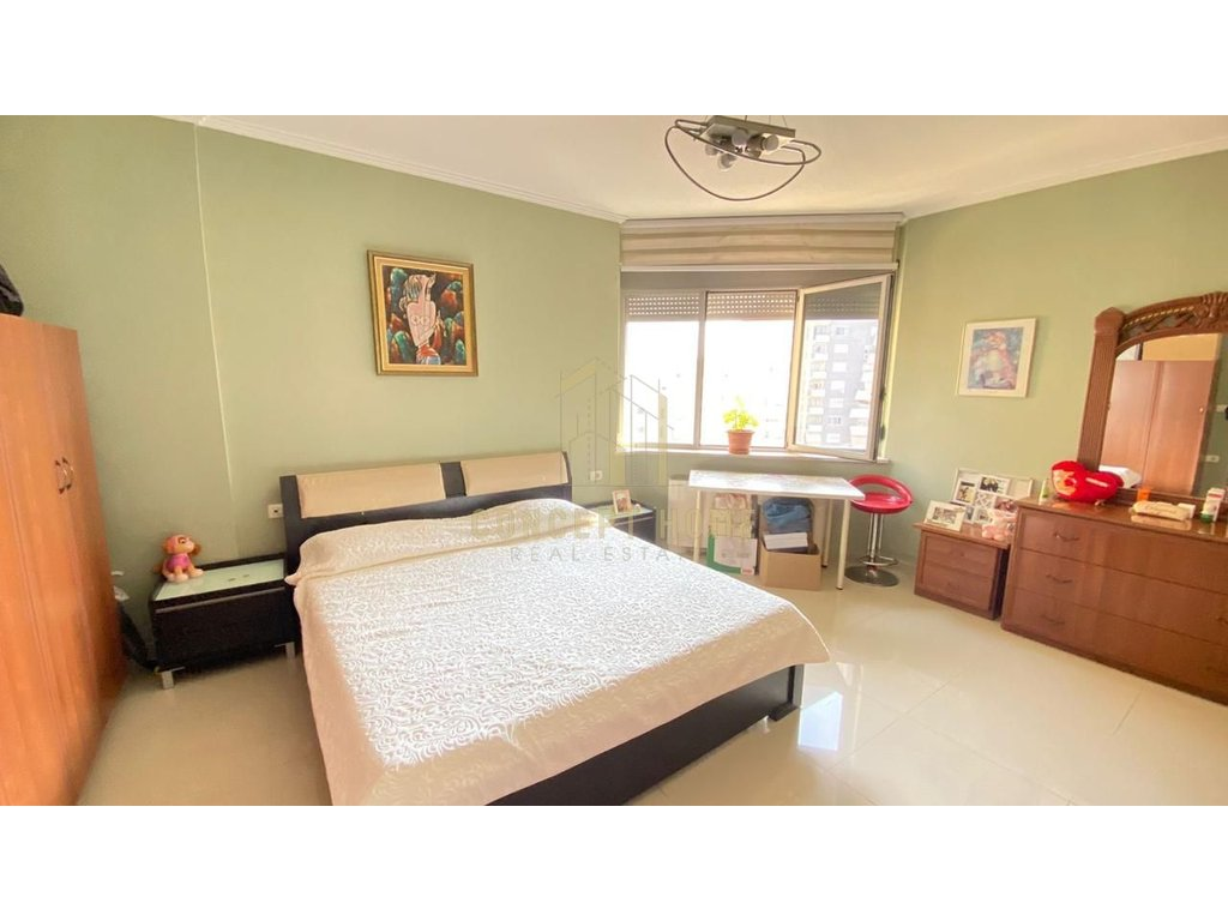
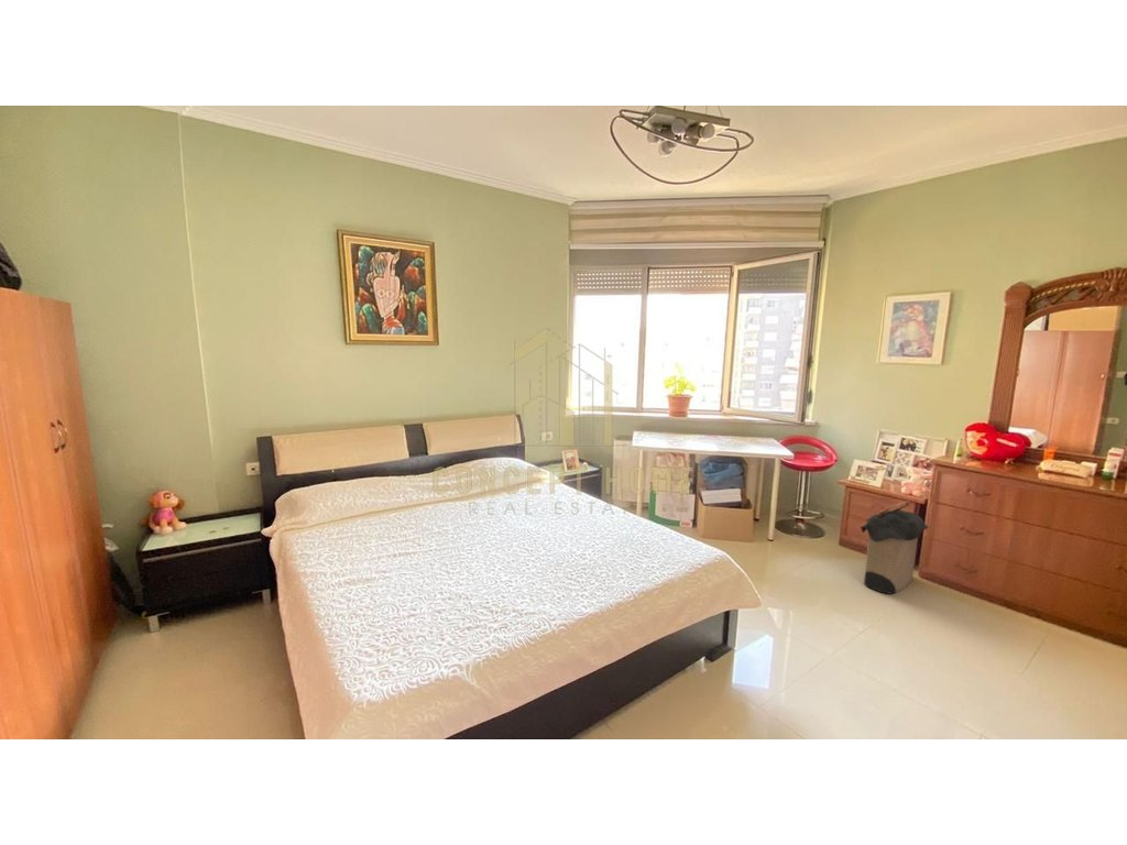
+ laundry hamper (891, 538)
